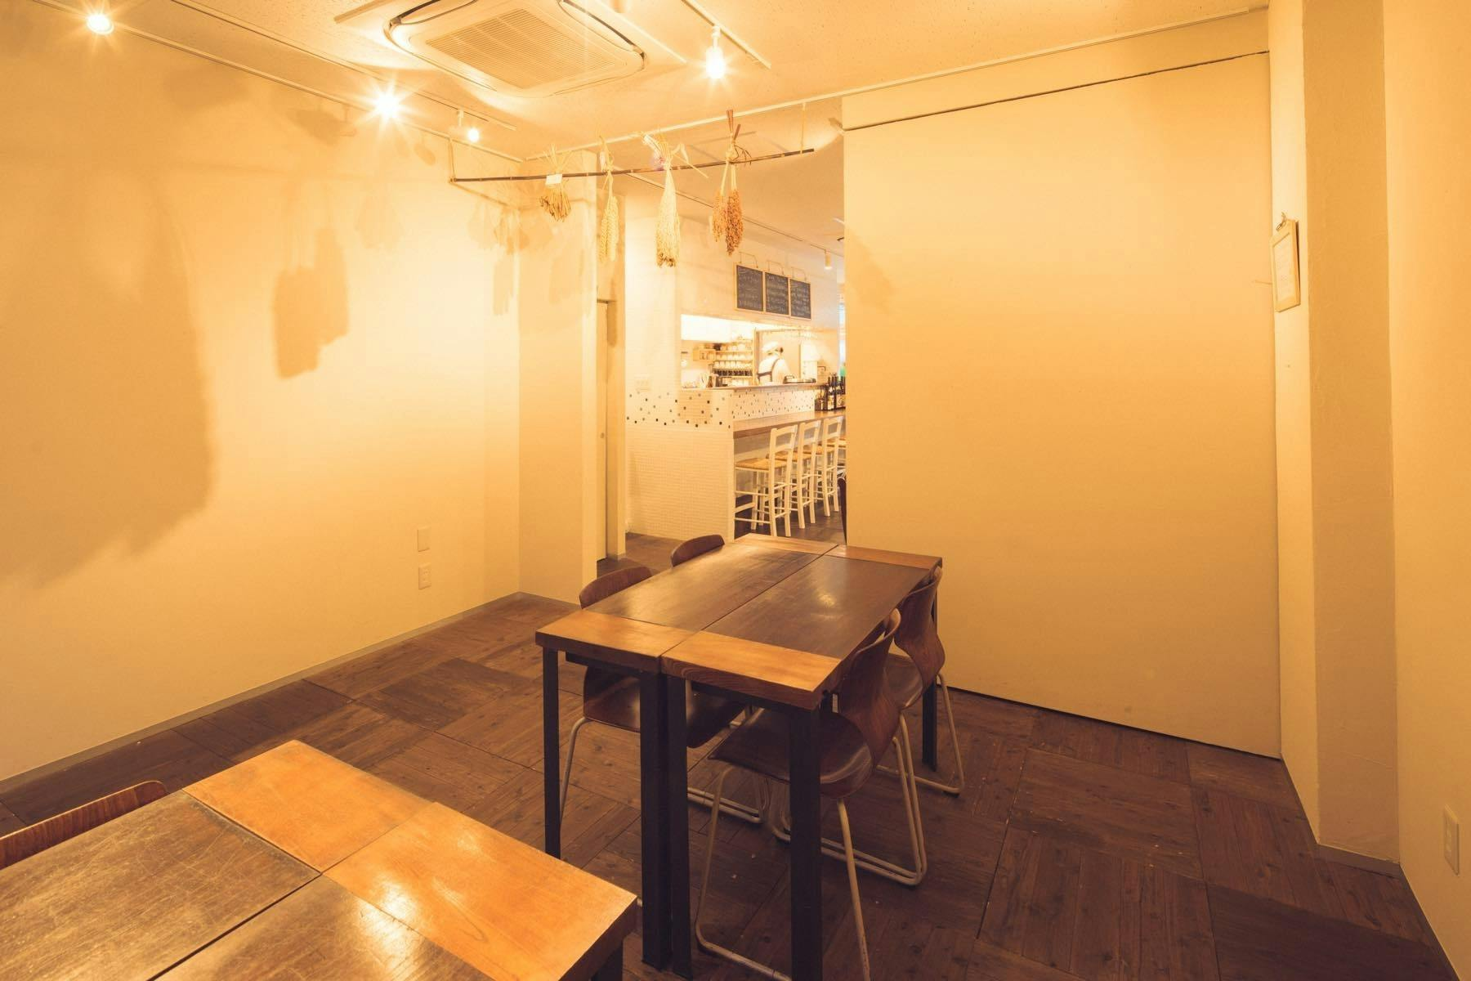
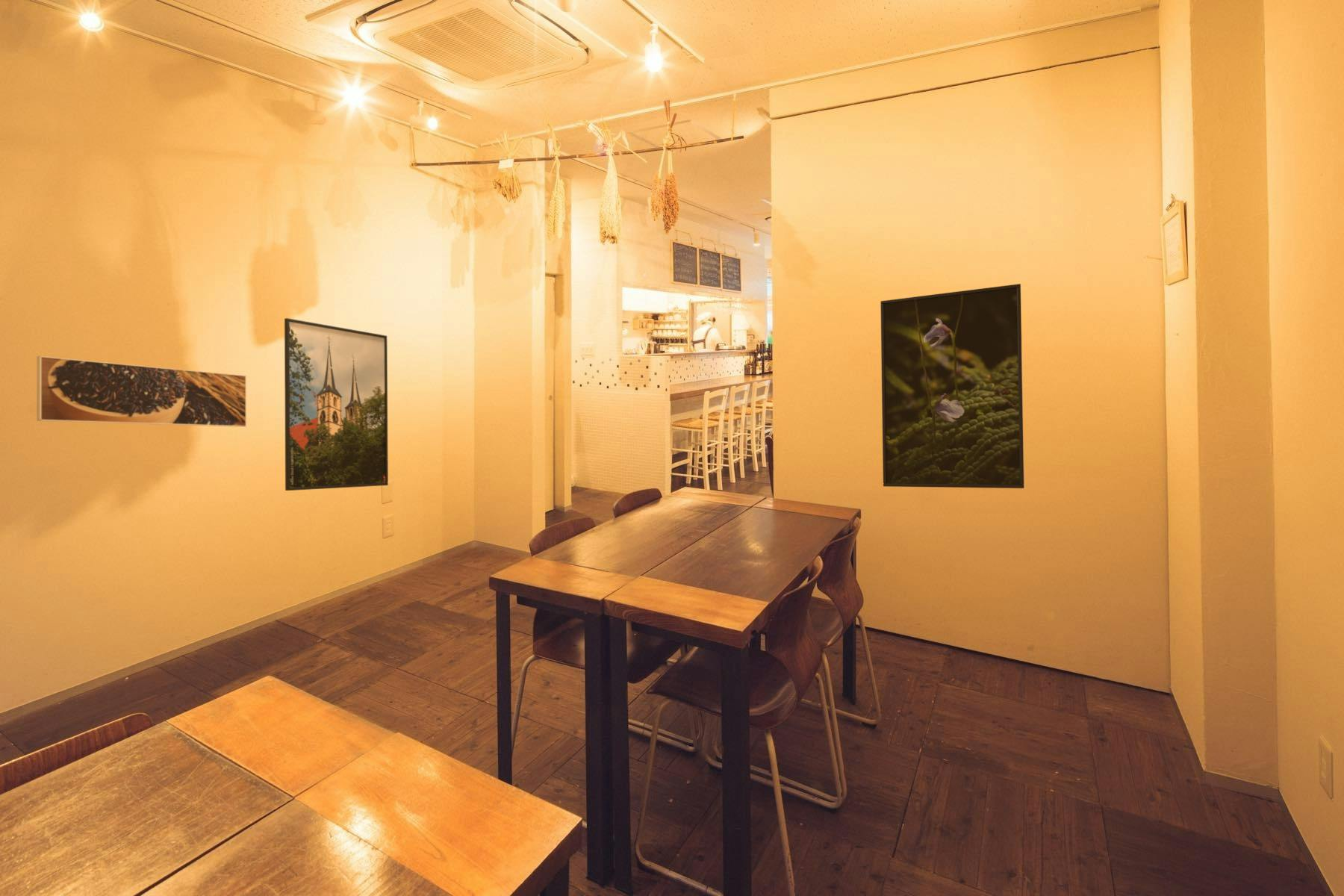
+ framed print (340, 407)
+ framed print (948, 390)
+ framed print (153, 395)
